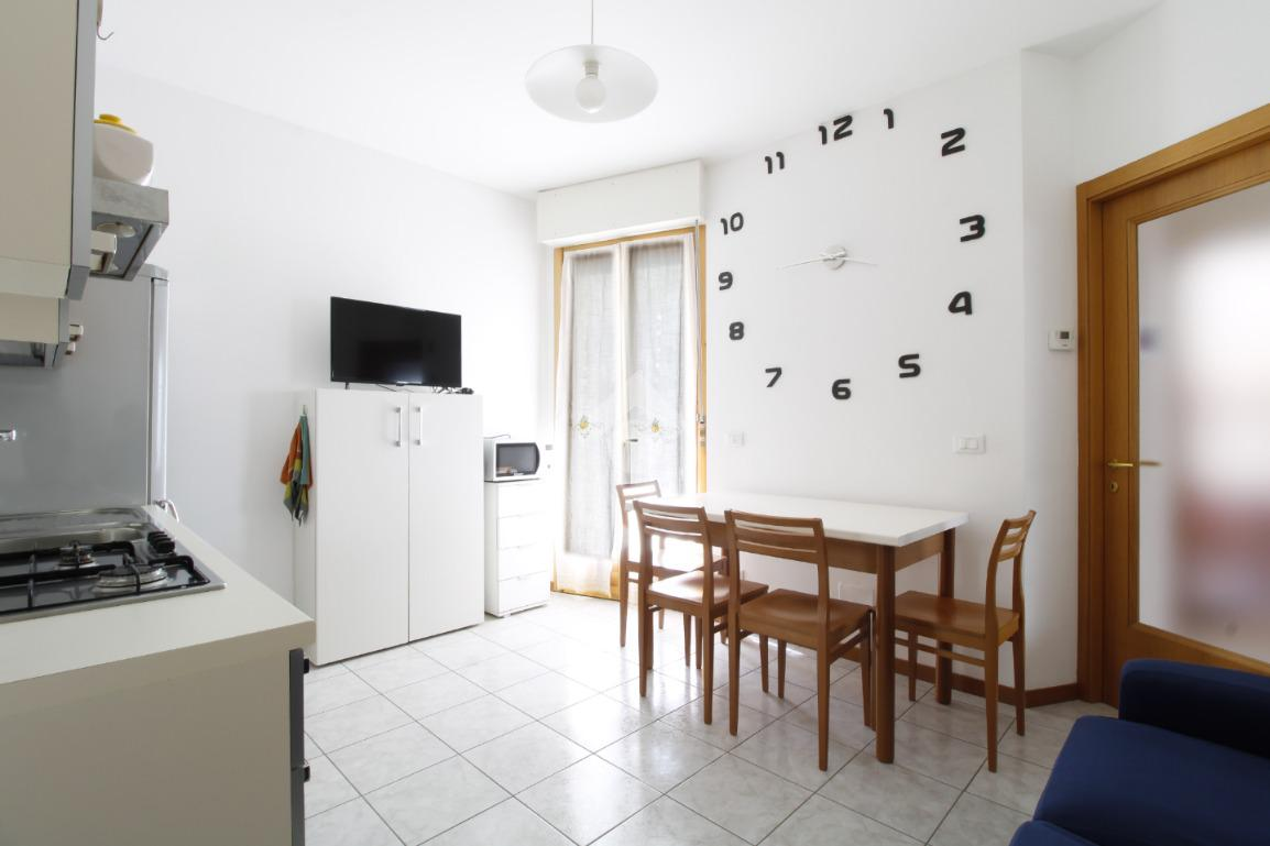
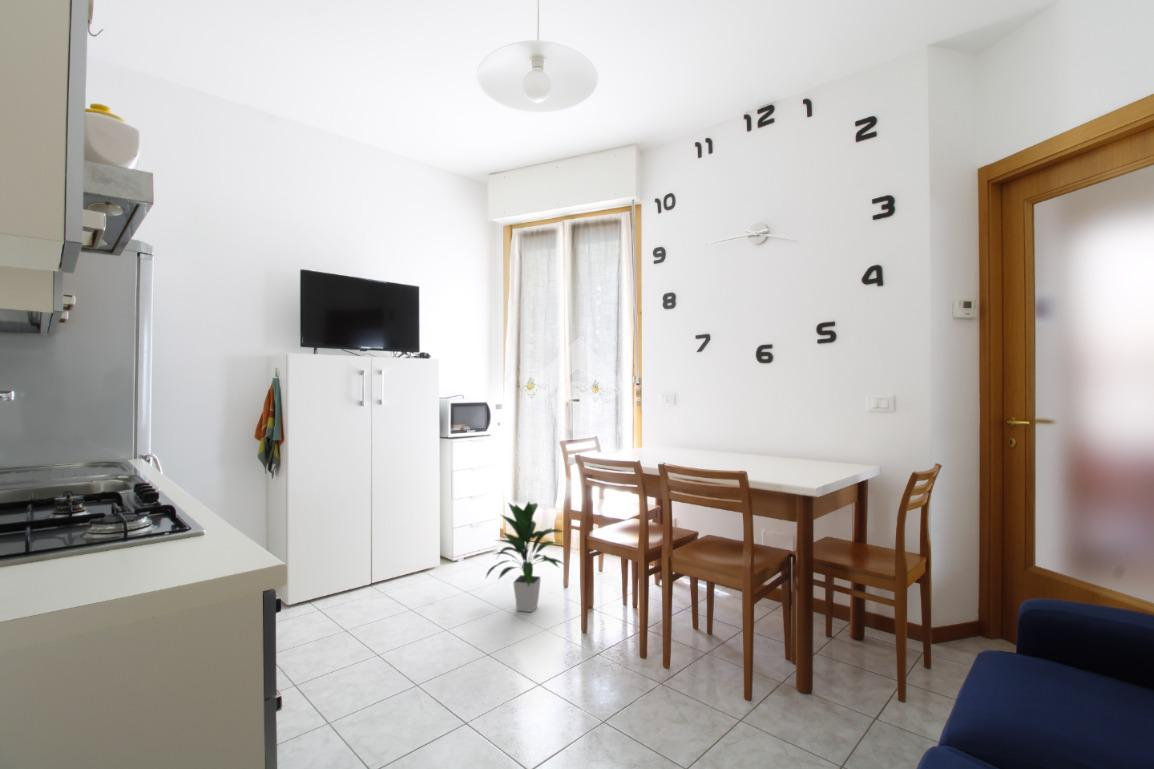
+ indoor plant (524, 552)
